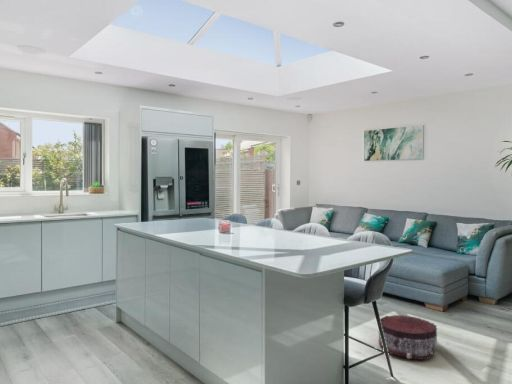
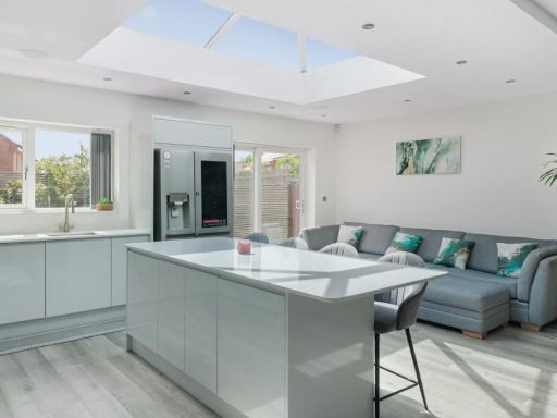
- pouf (407, 334)
